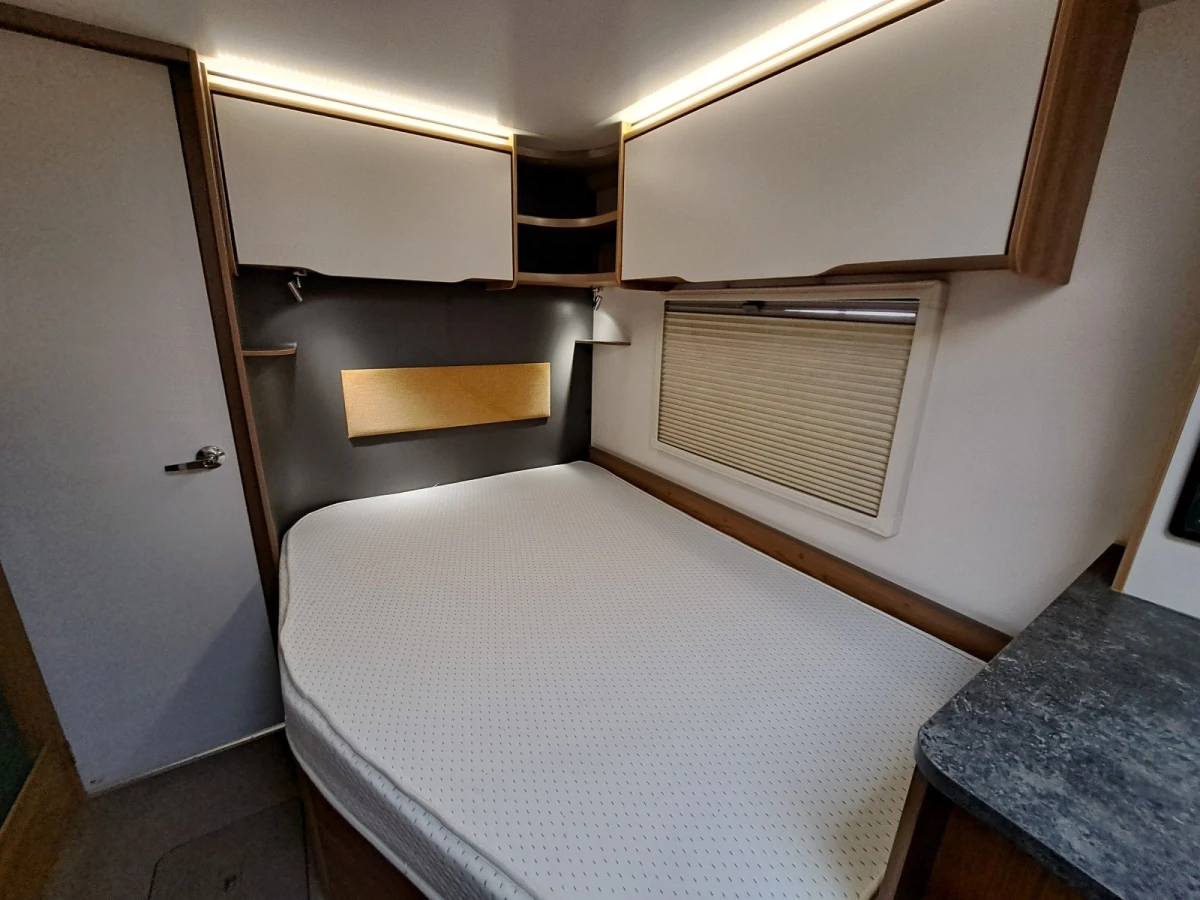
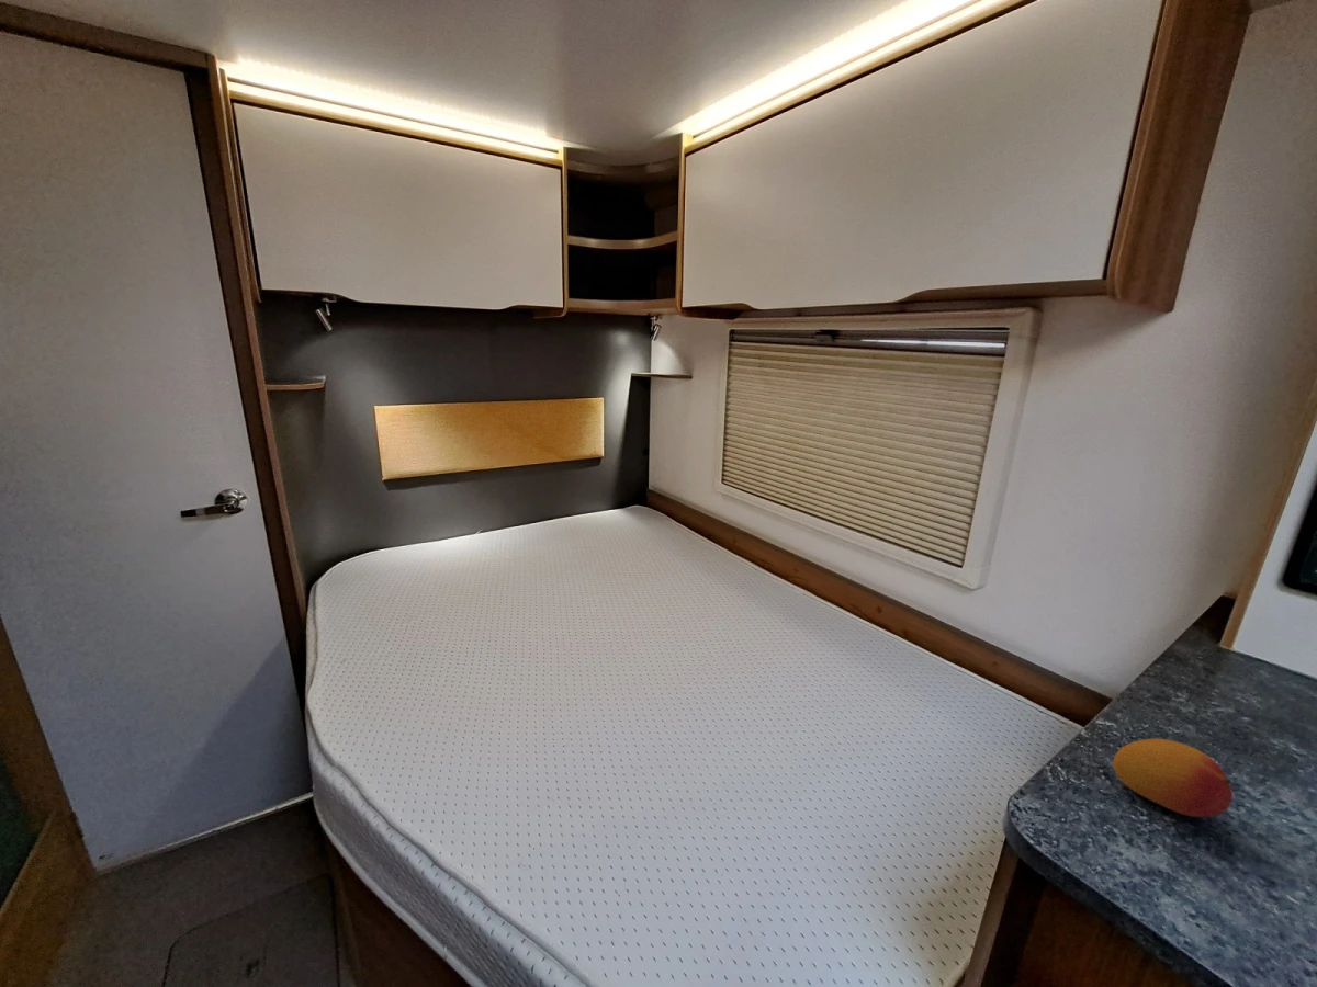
+ fruit (1170, 773)
